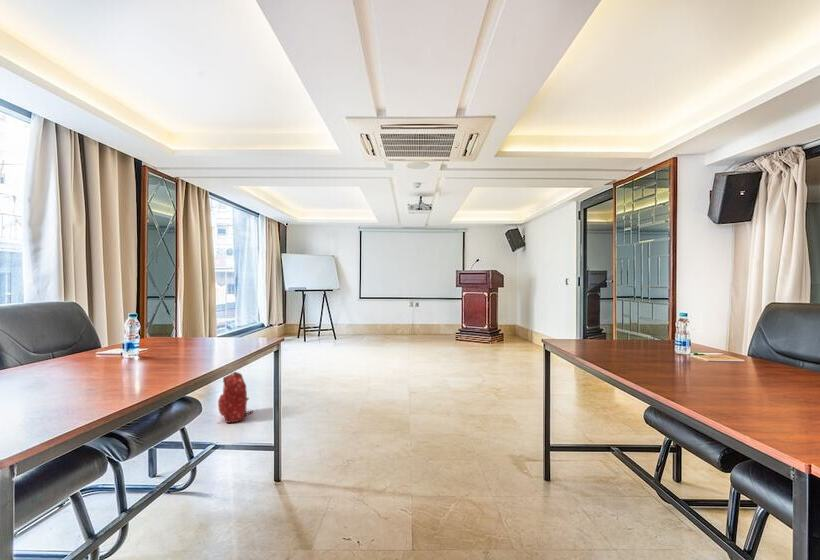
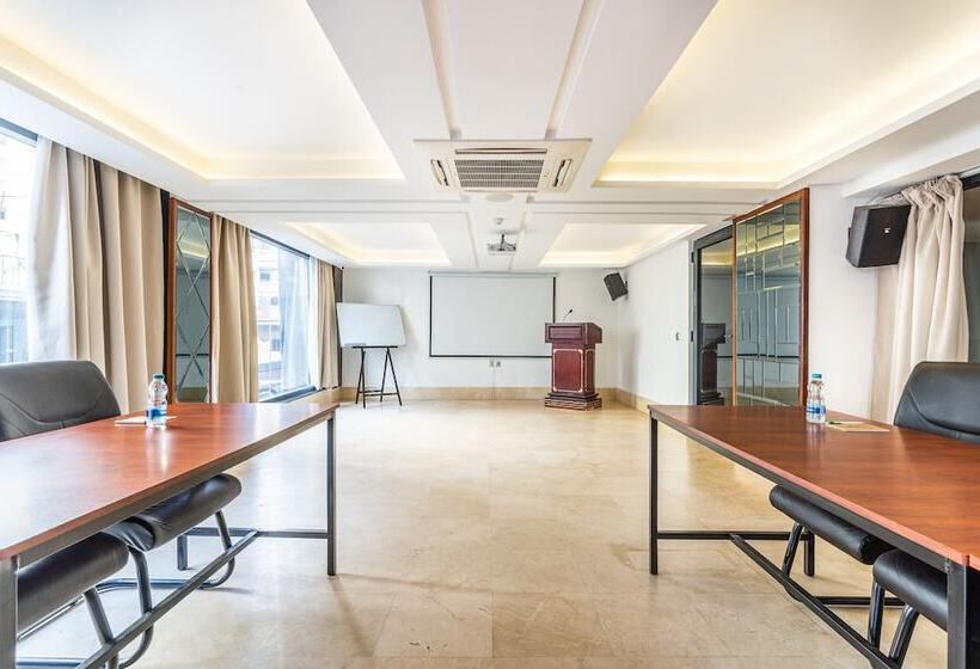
- backpack (237, 393)
